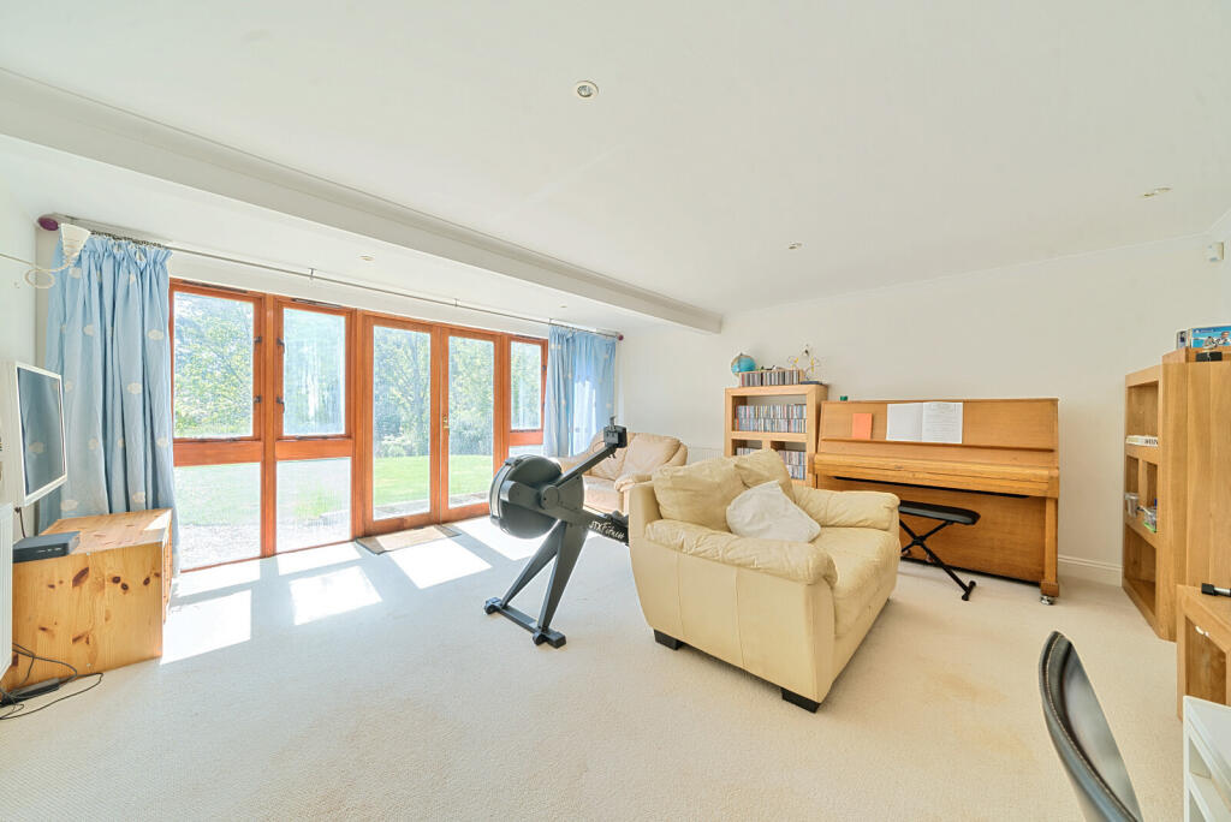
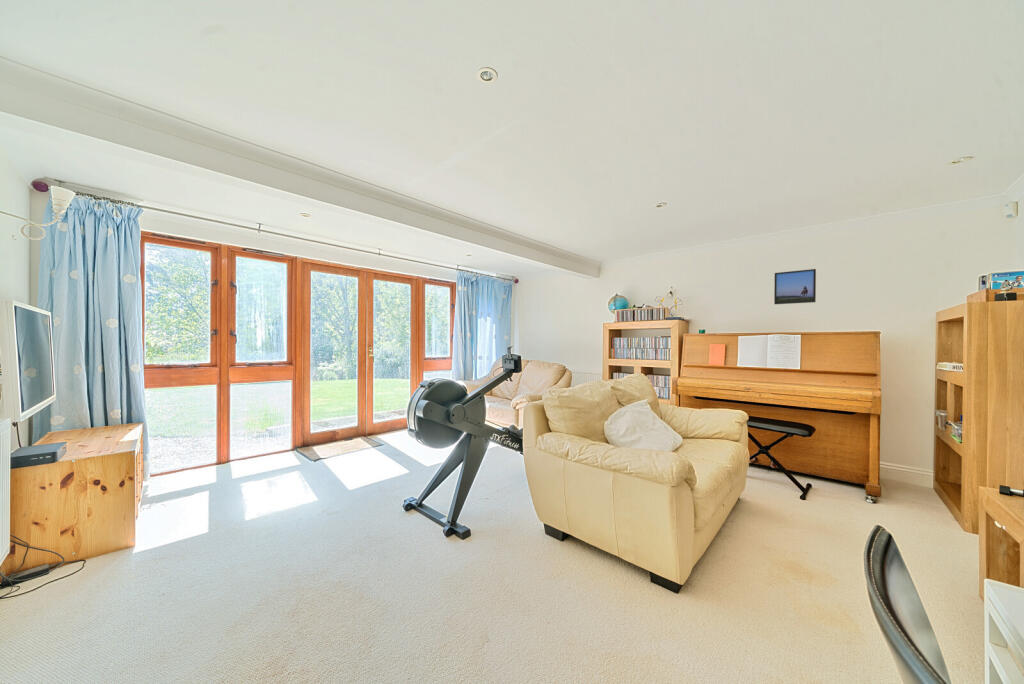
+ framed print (794, 287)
